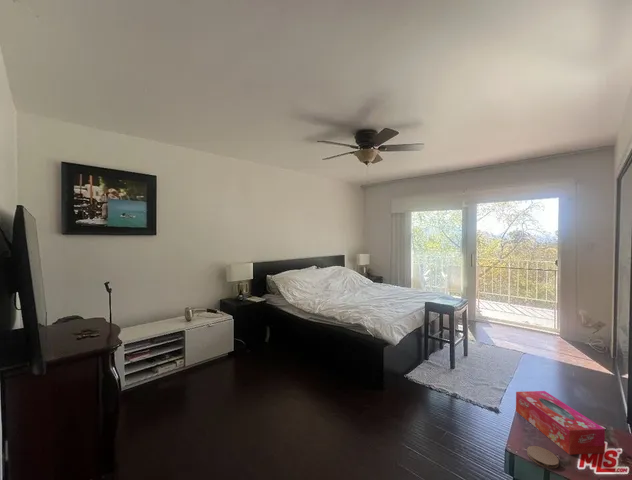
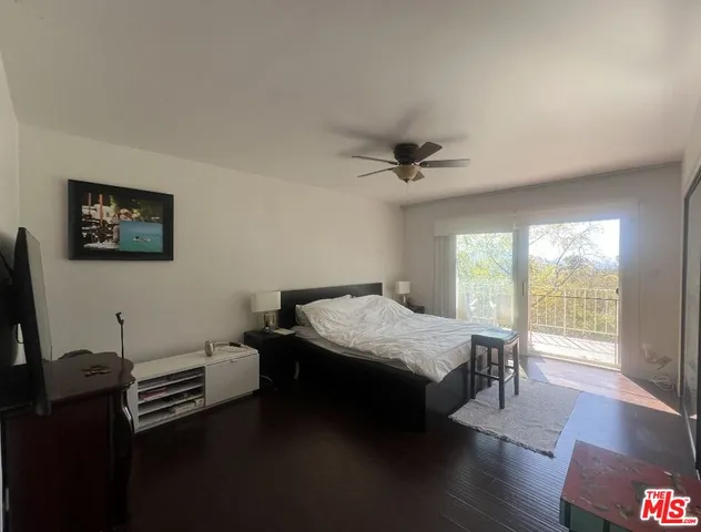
- coaster (542, 456)
- tissue box (555, 419)
